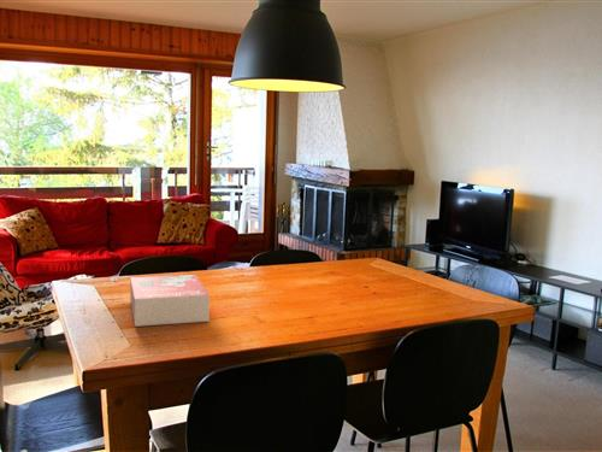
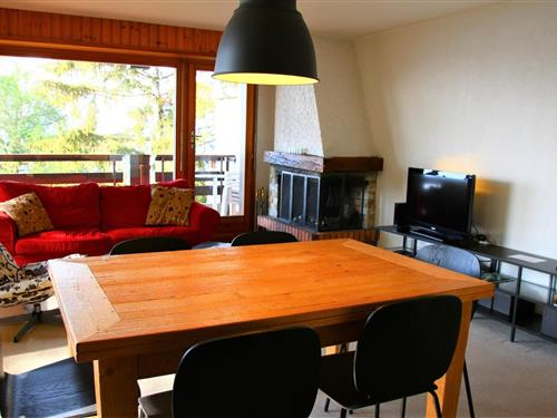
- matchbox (167, 298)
